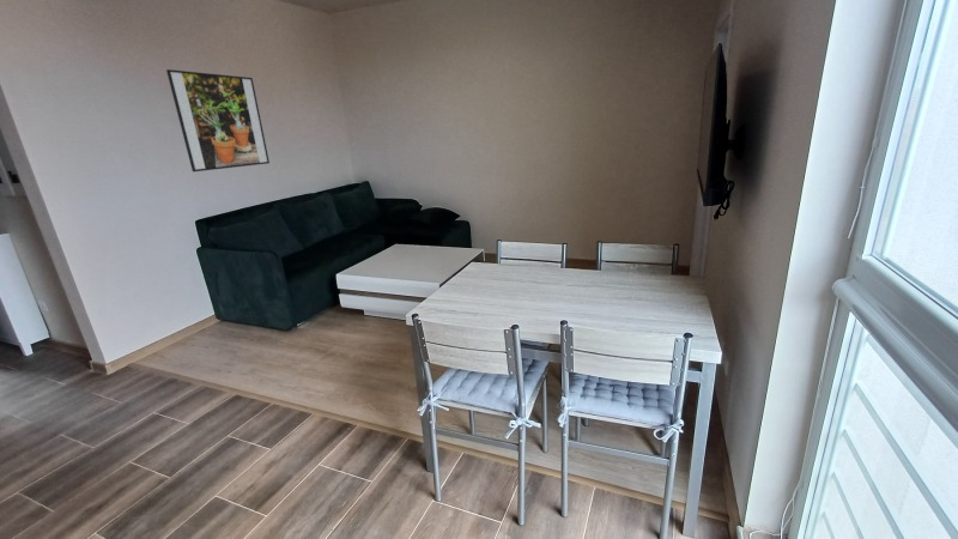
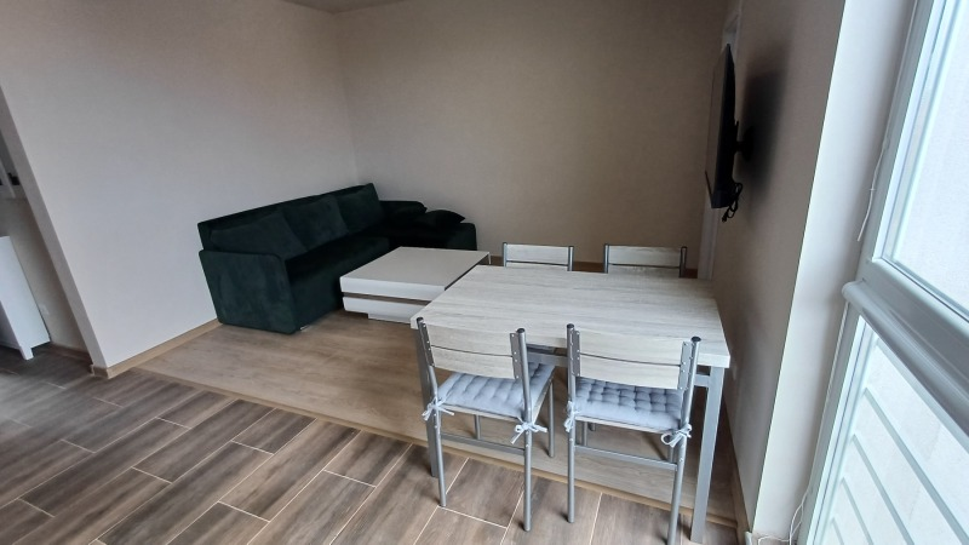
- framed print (224, 121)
